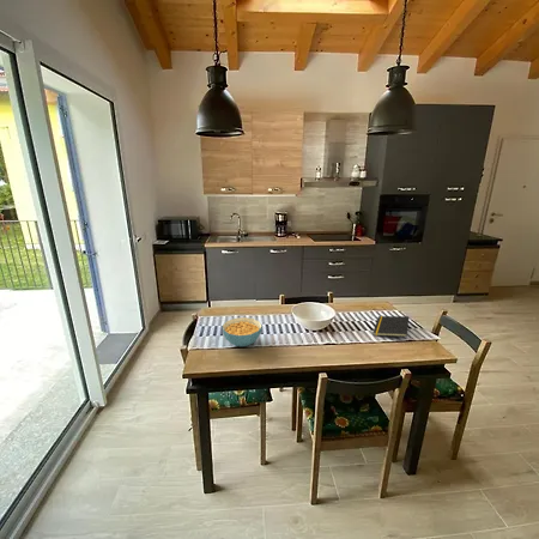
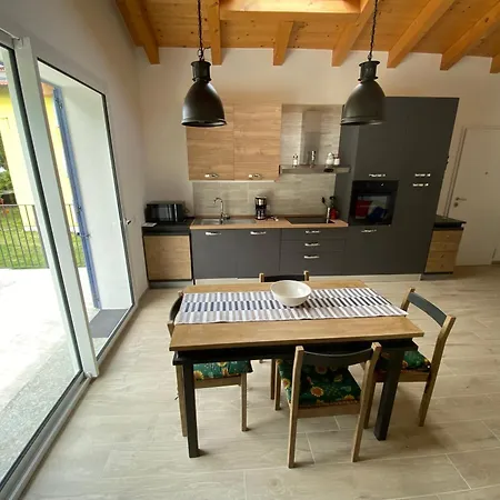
- notepad (390, 325)
- cereal bowl (242, 334)
